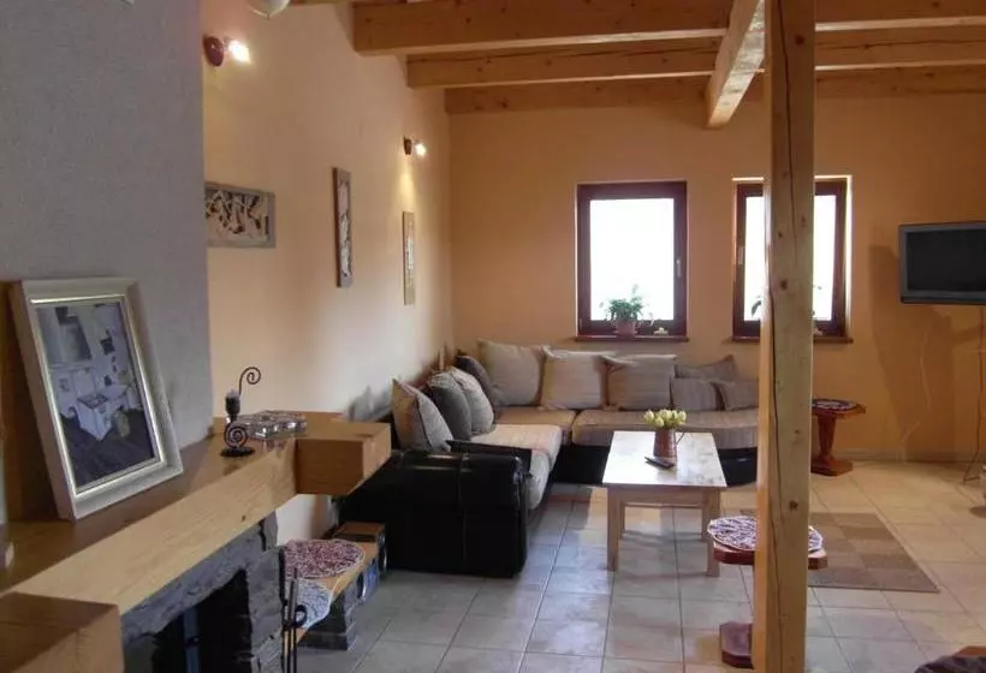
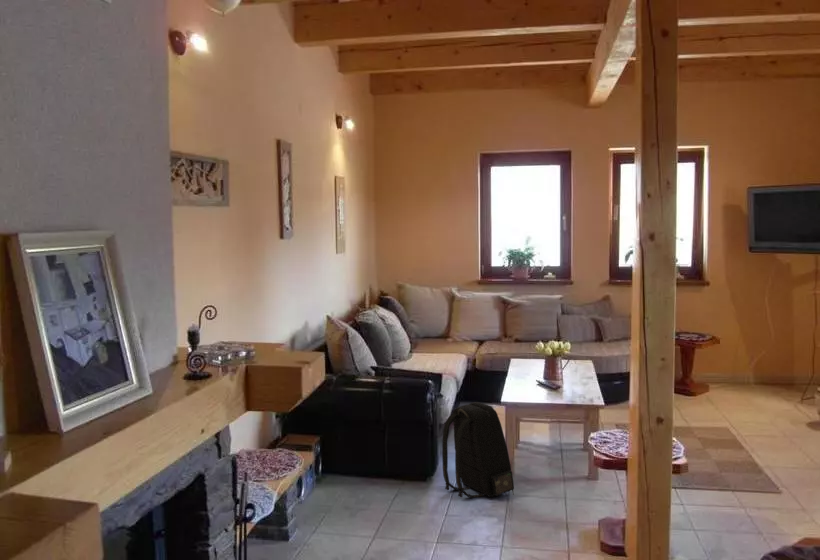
+ backpack (475, 447)
